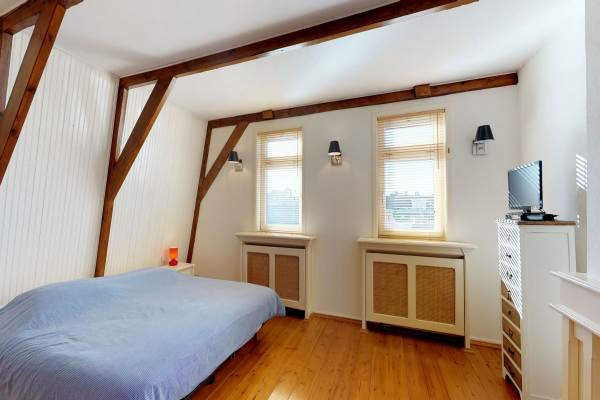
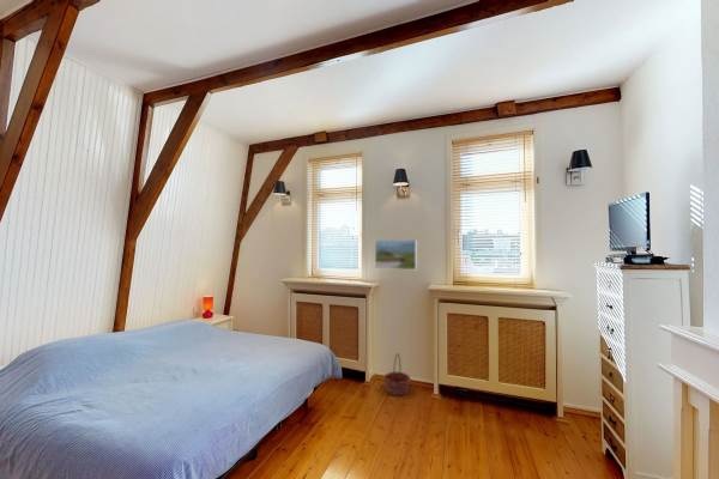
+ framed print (394, 254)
+ basket (397, 372)
